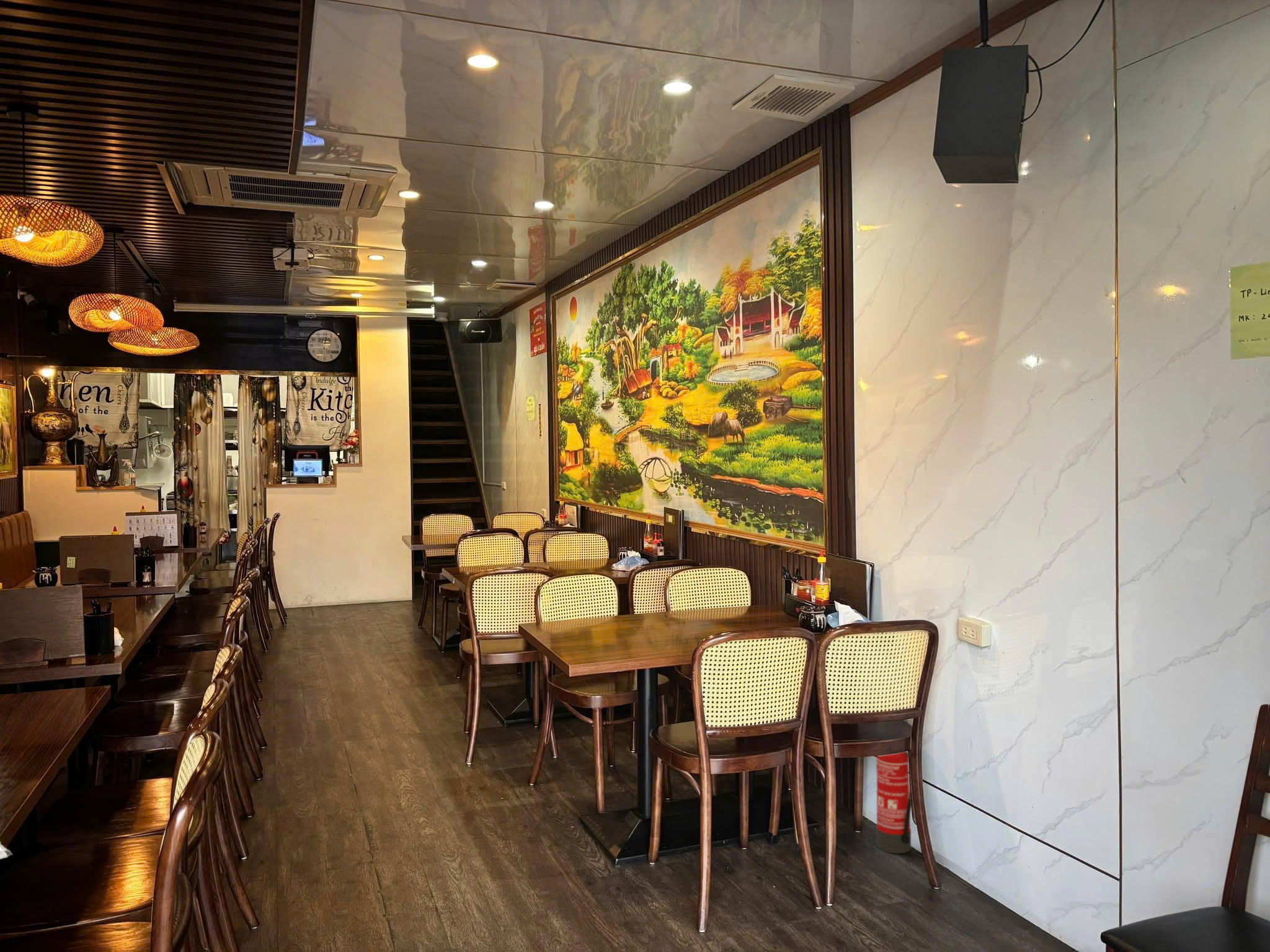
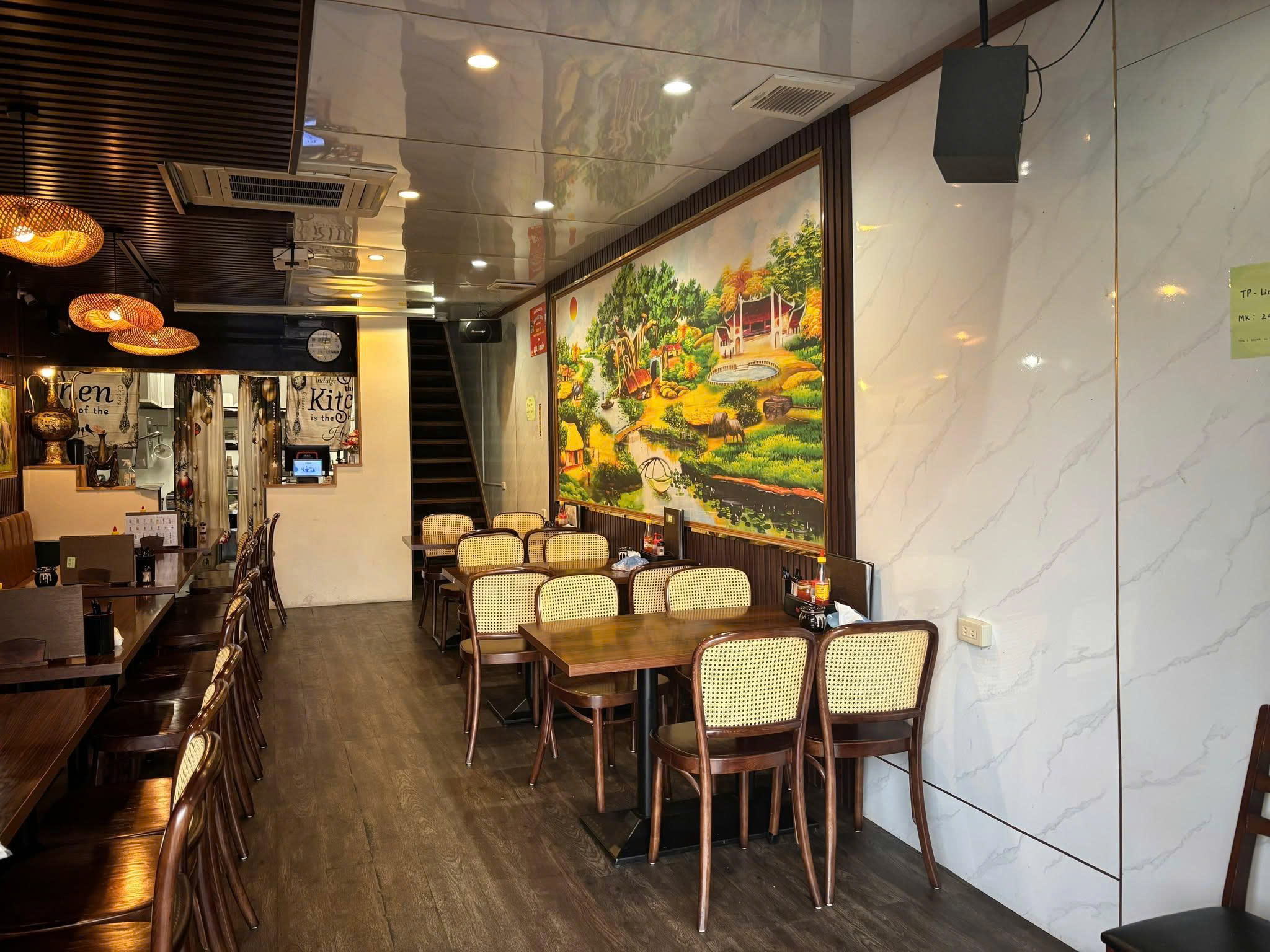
- fire extinguisher (897, 787)
